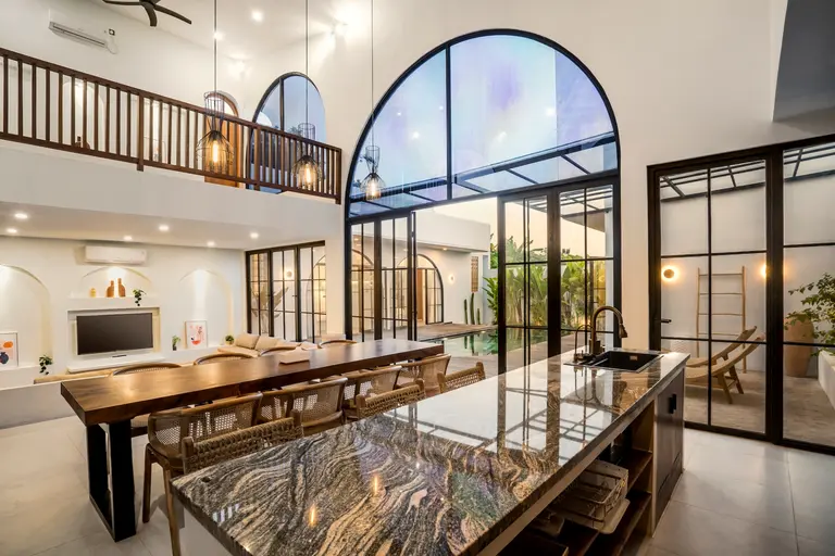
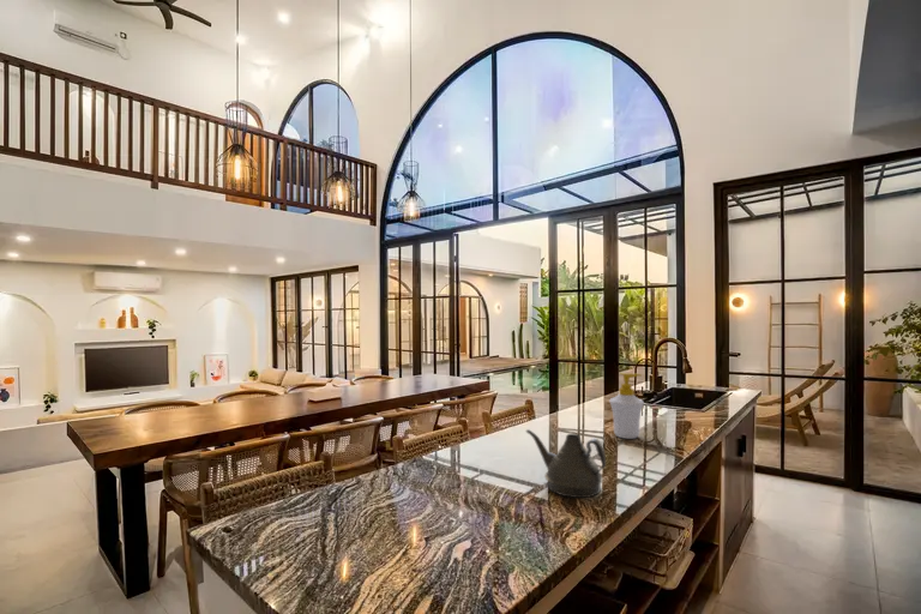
+ soap bottle (626, 404)
+ teapot (564, 458)
